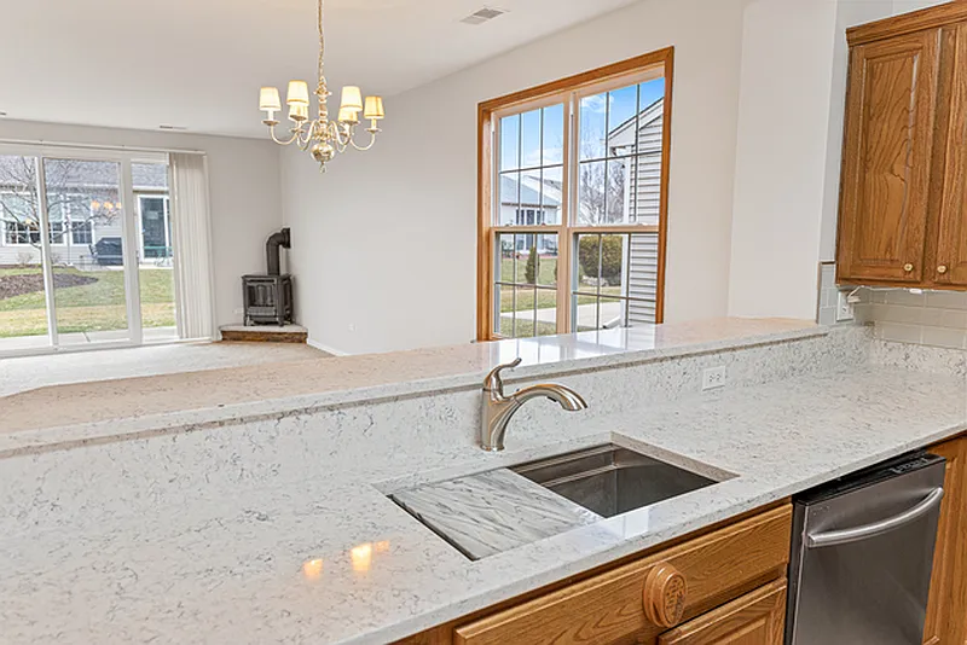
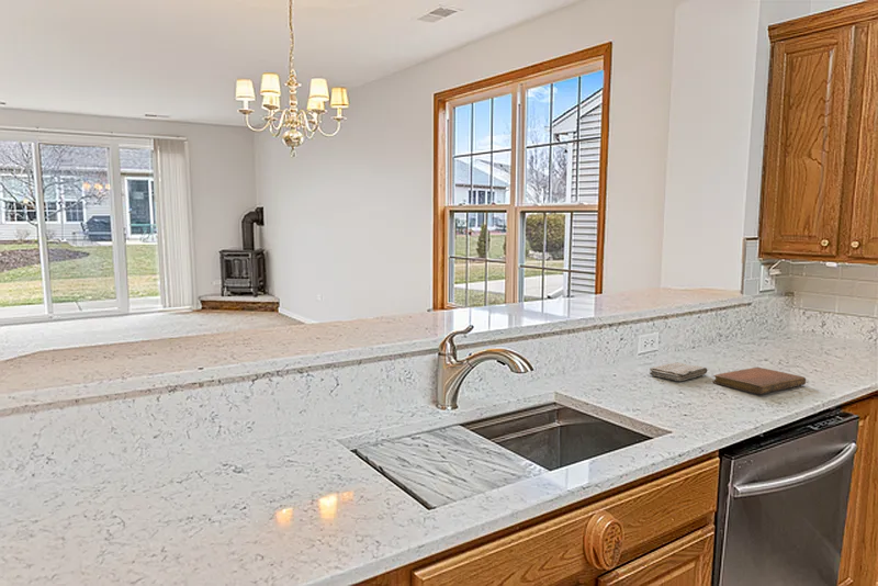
+ notebook (758, 380)
+ washcloth (677, 370)
